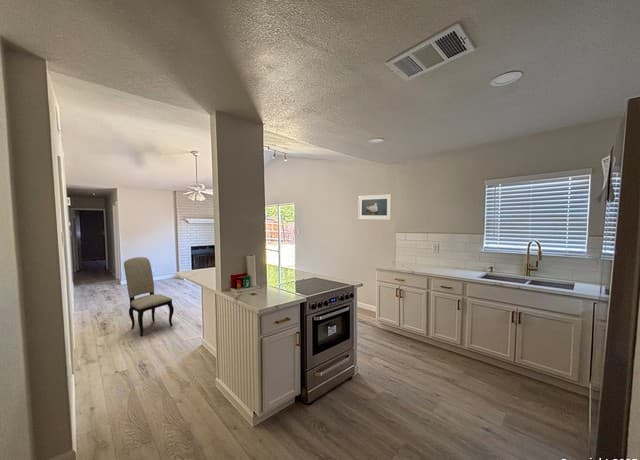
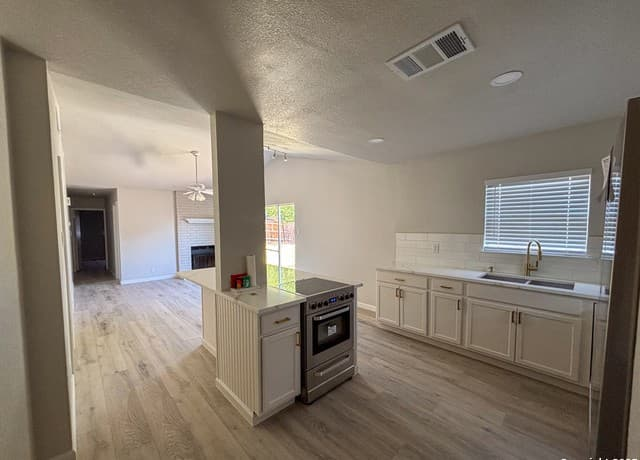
- dining chair (147, 292)
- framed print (374, 207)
